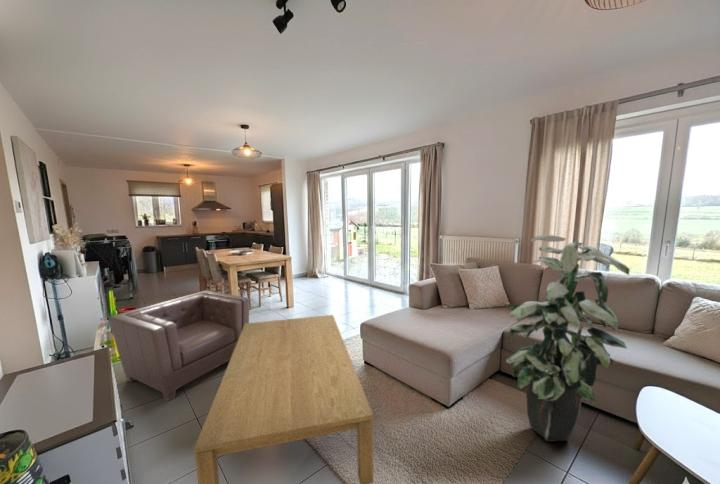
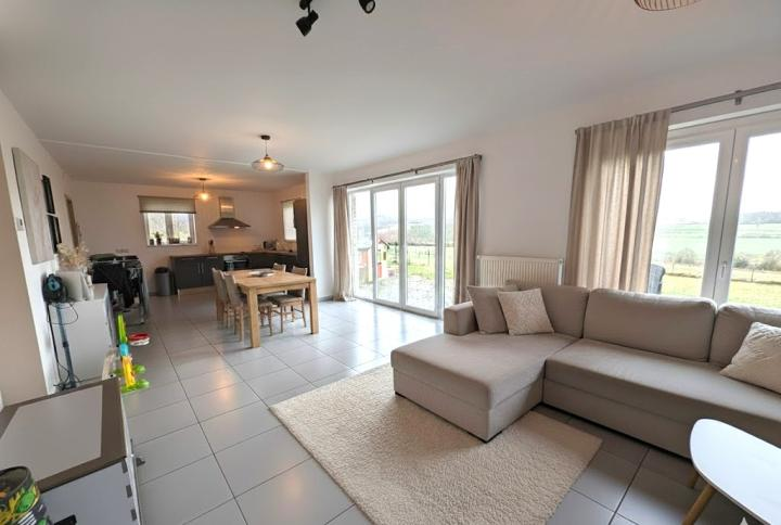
- armchair (187, 336)
- coffee table (291, 380)
- indoor plant (555, 334)
